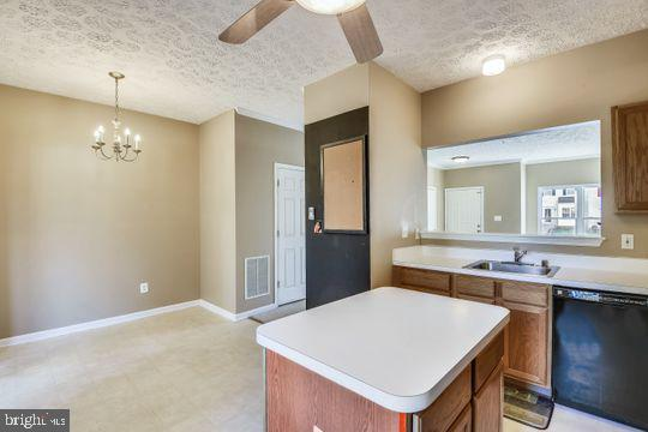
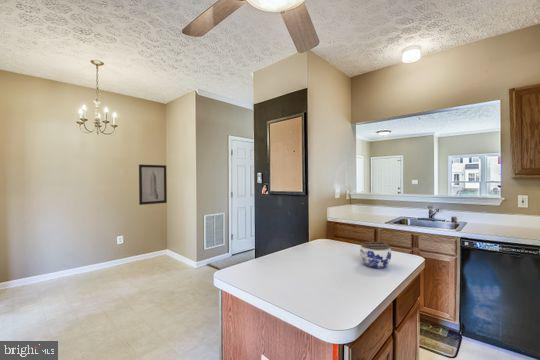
+ jar (375, 254)
+ wall art (153, 184)
